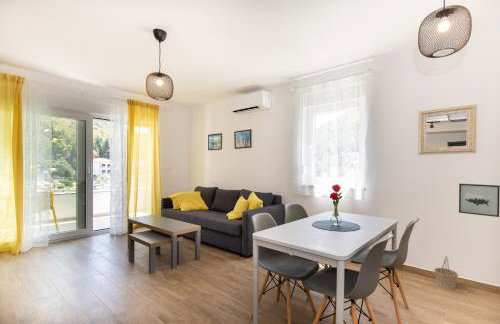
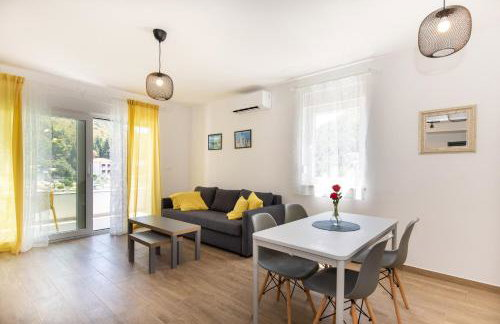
- wall art (478, 199)
- basket (445, 270)
